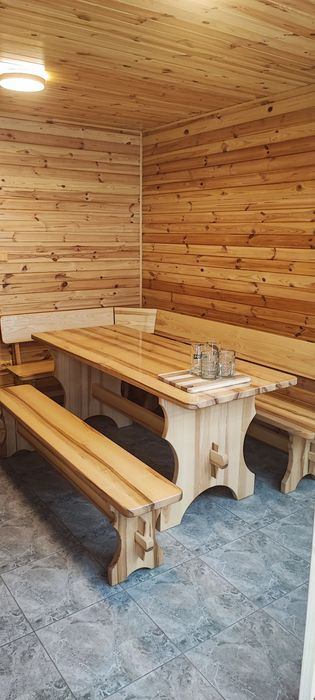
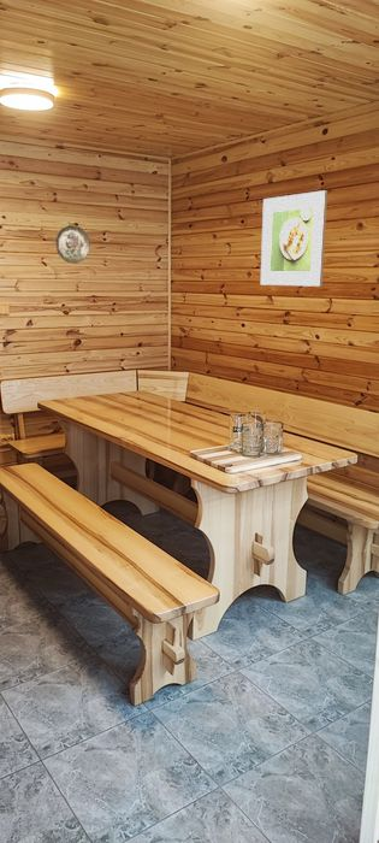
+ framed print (291, 241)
+ decorative plate (72, 244)
